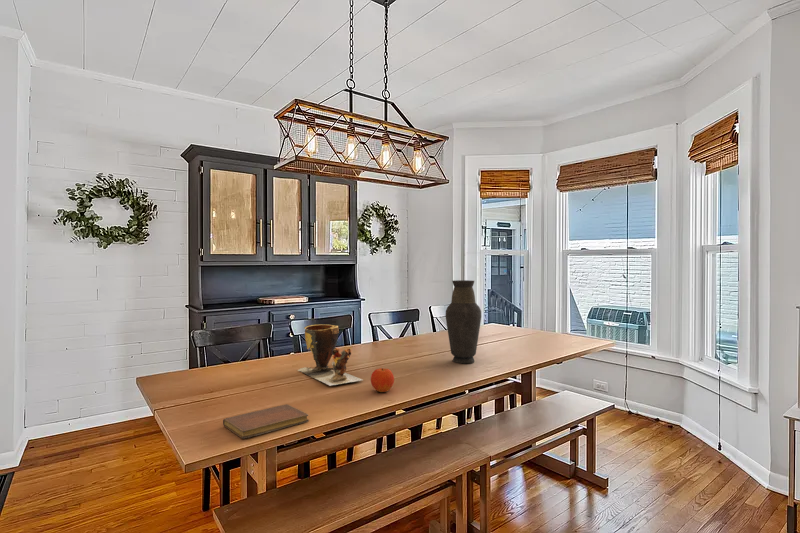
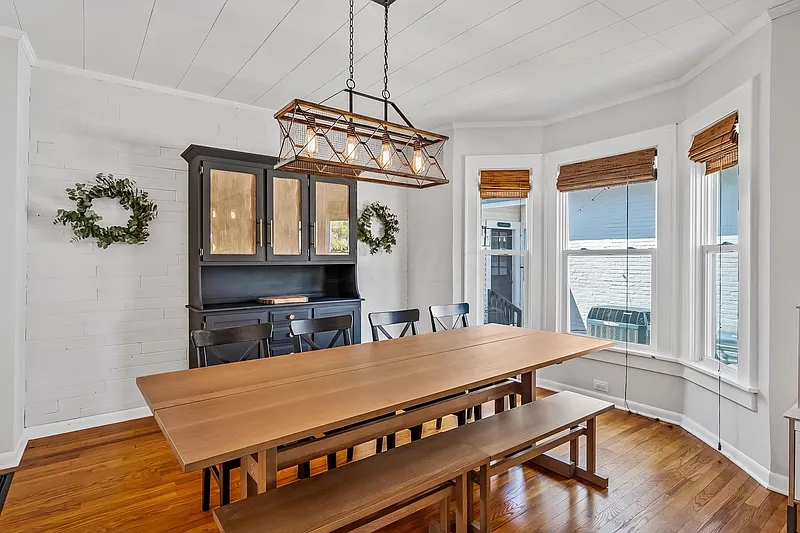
- clay pot (329, 351)
- notebook (266, 419)
- vase (463, 320)
- fruit (382, 379)
